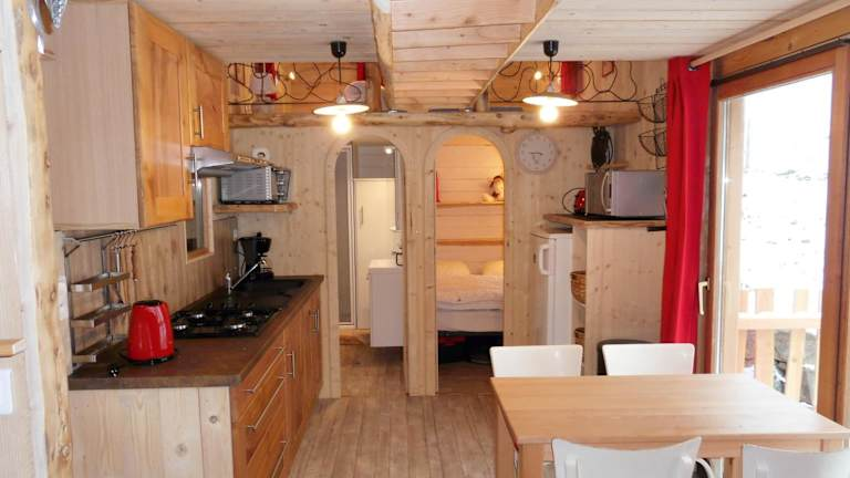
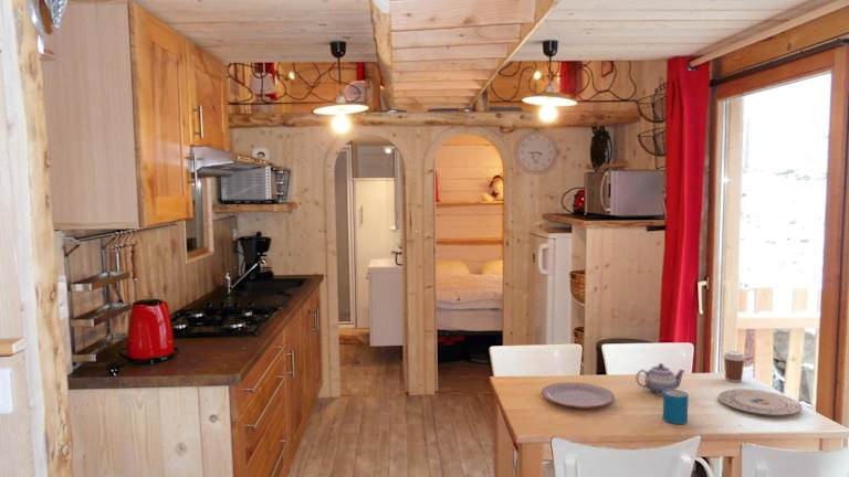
+ plate (758, 402)
+ plate (577, 396)
+ teapot (660, 378)
+ mug (672, 404)
+ coffee cup (733, 365)
